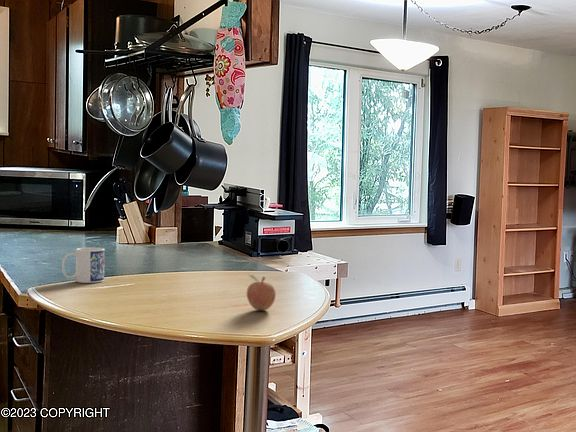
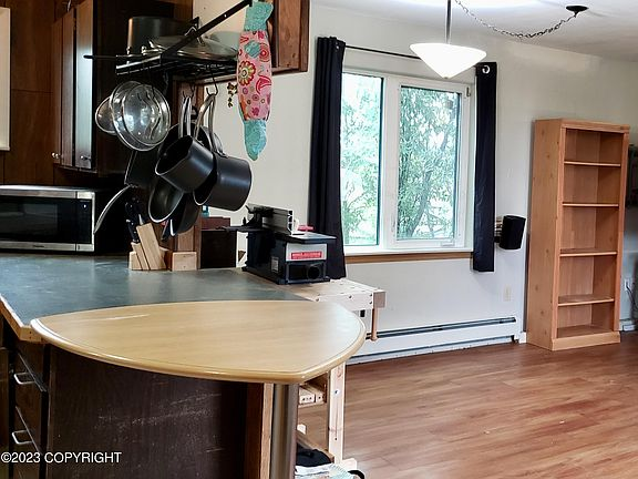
- fruit (260, 292)
- mug (83, 265)
